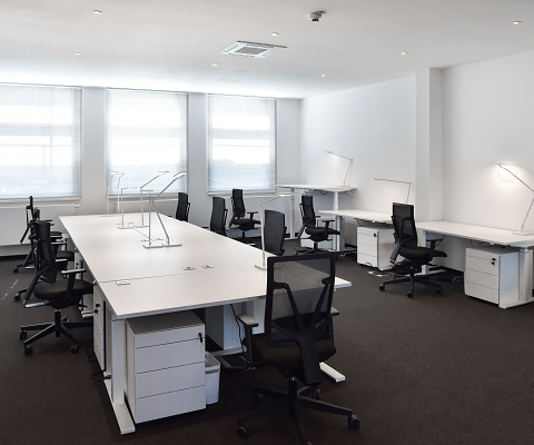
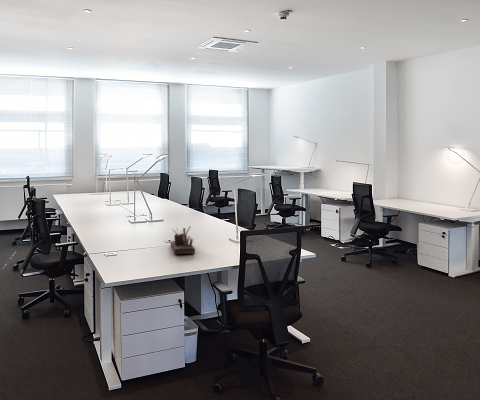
+ desk organizer (182, 237)
